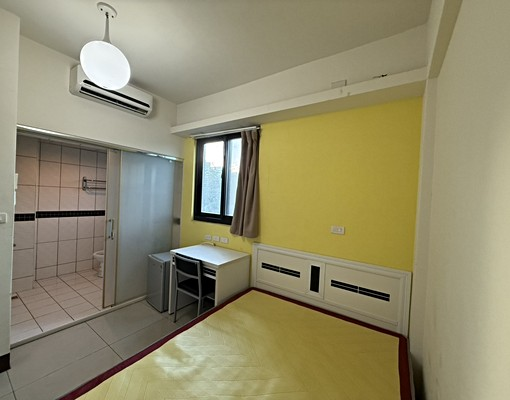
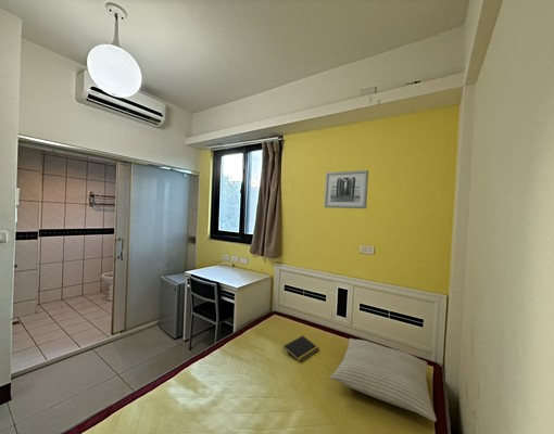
+ wall art (344, 190)
+ notepad (301, 347)
+ pillow (382, 369)
